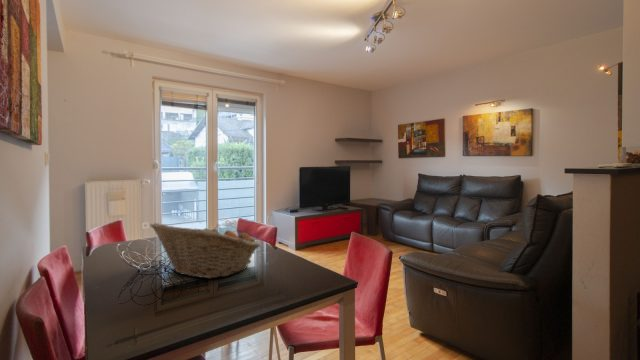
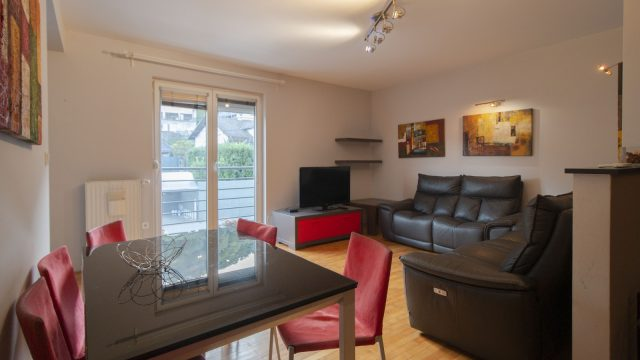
- fruit basket (206, 244)
